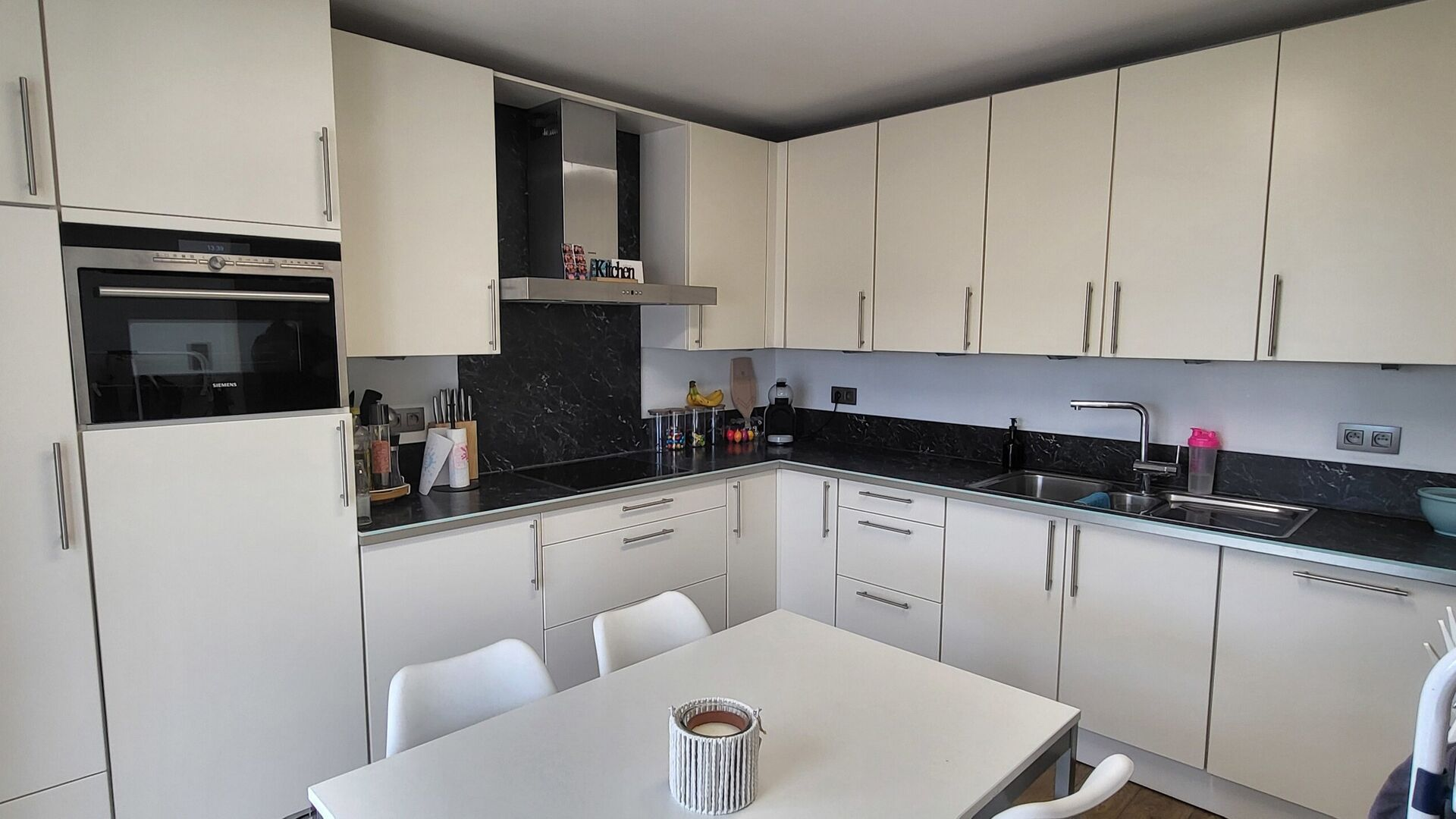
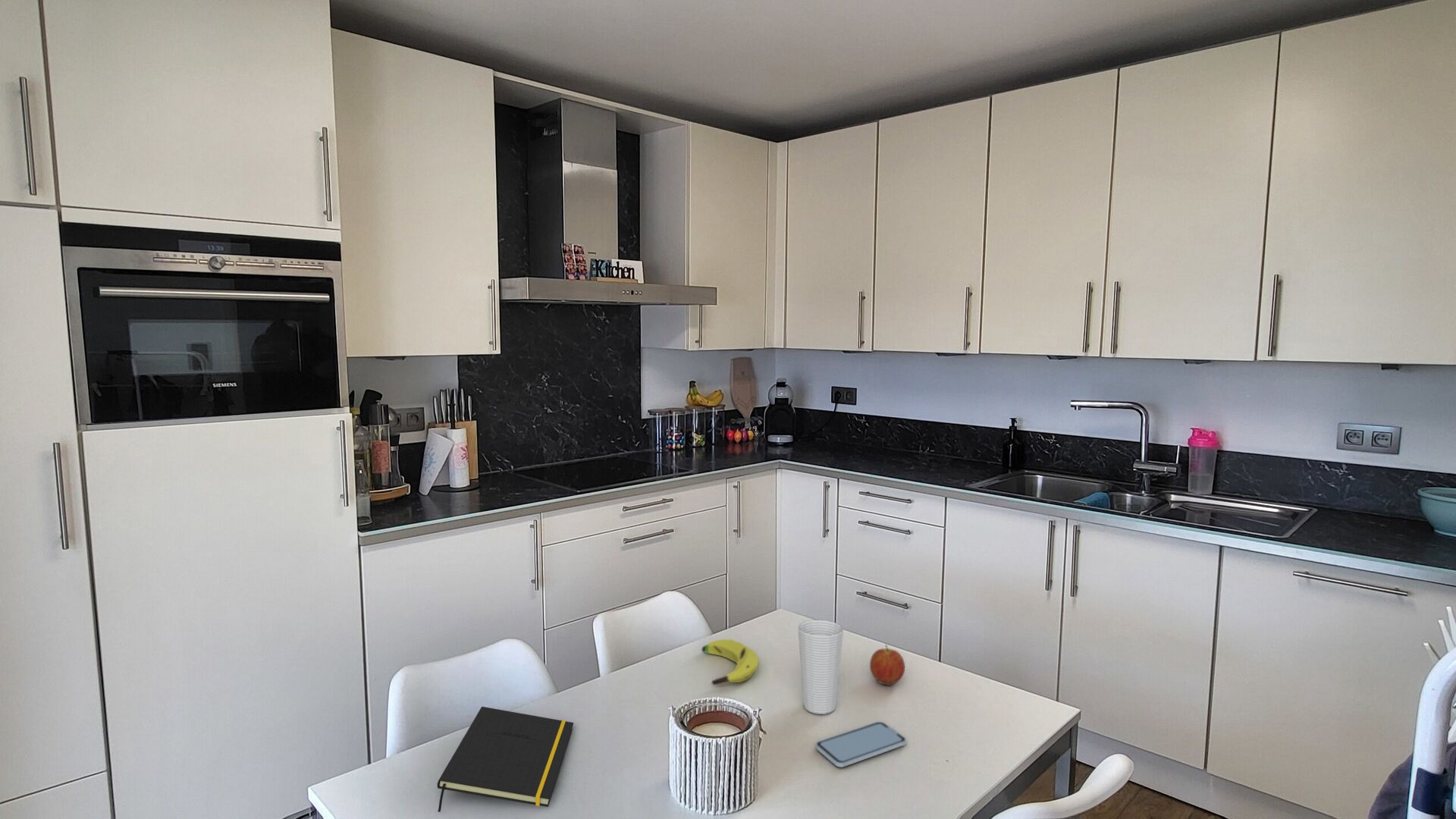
+ banana (723, 656)
+ cup (820, 667)
+ smartphone (861, 743)
+ fruit (887, 664)
+ notepad (512, 752)
